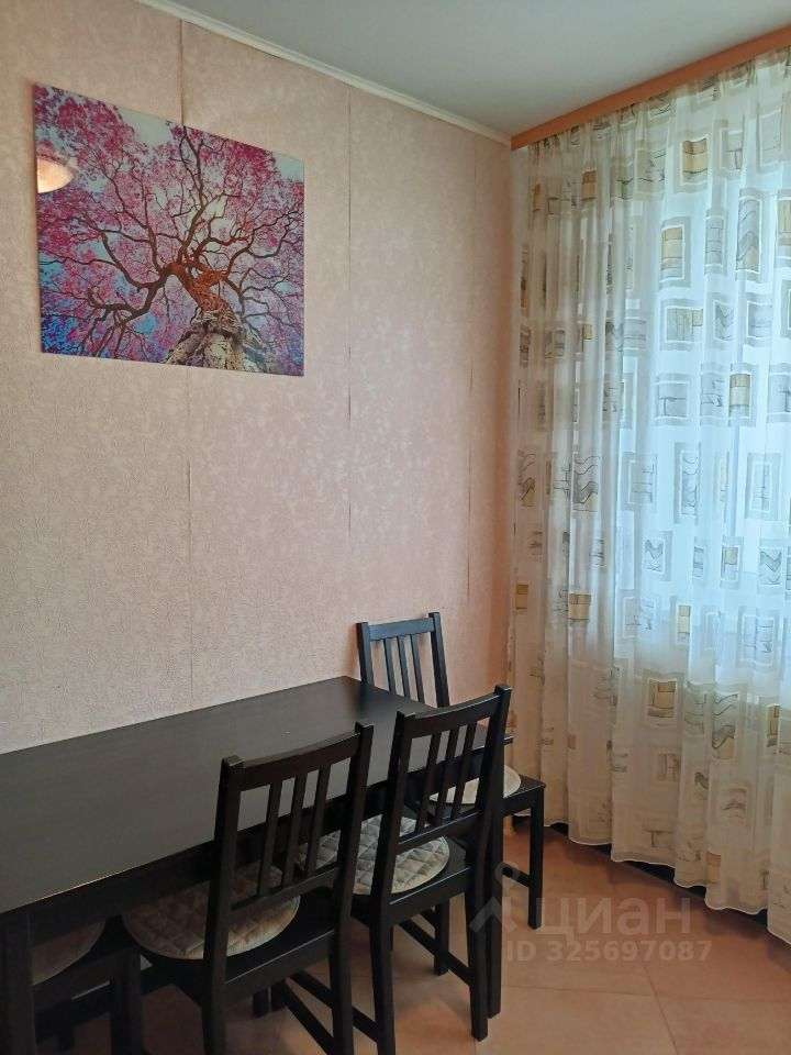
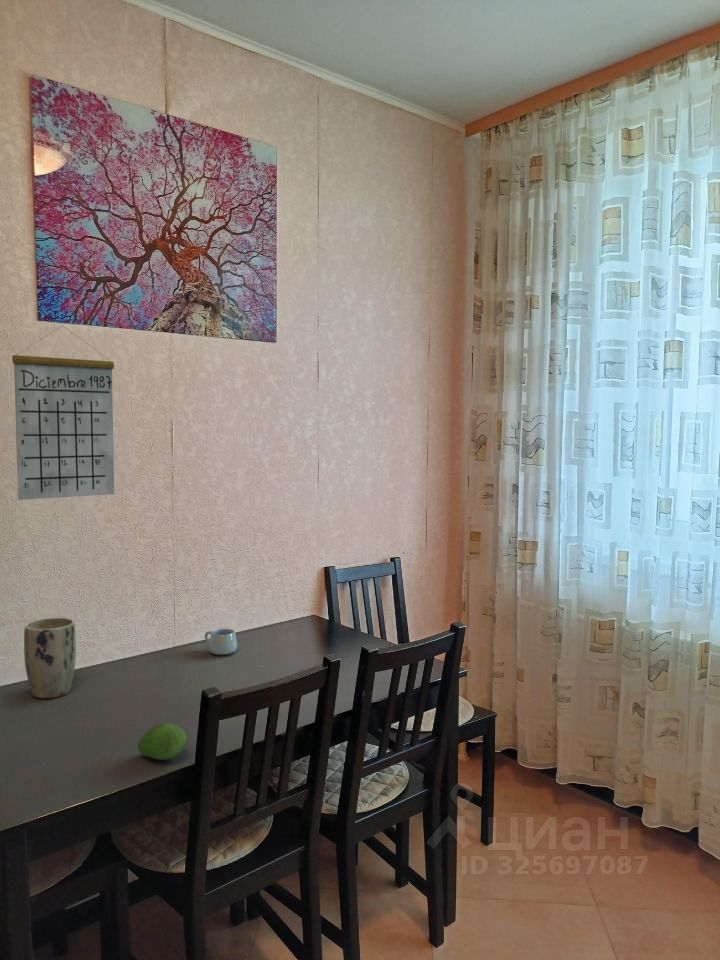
+ calendar (66, 411)
+ fruit (162, 740)
+ mug (219, 641)
+ plant pot (50, 658)
